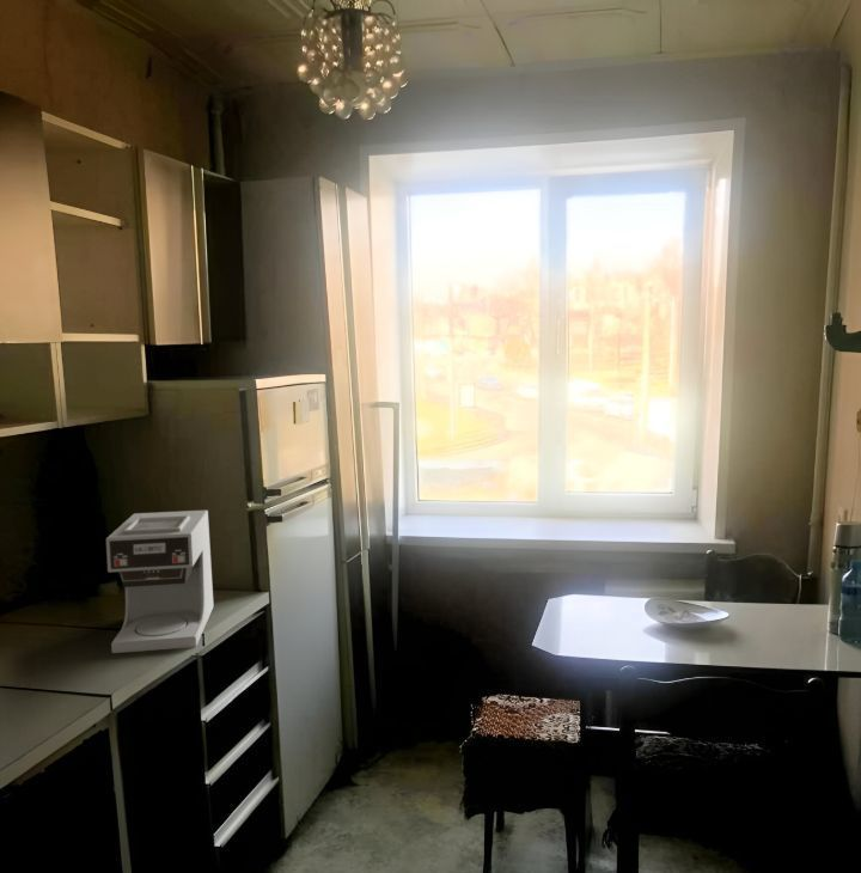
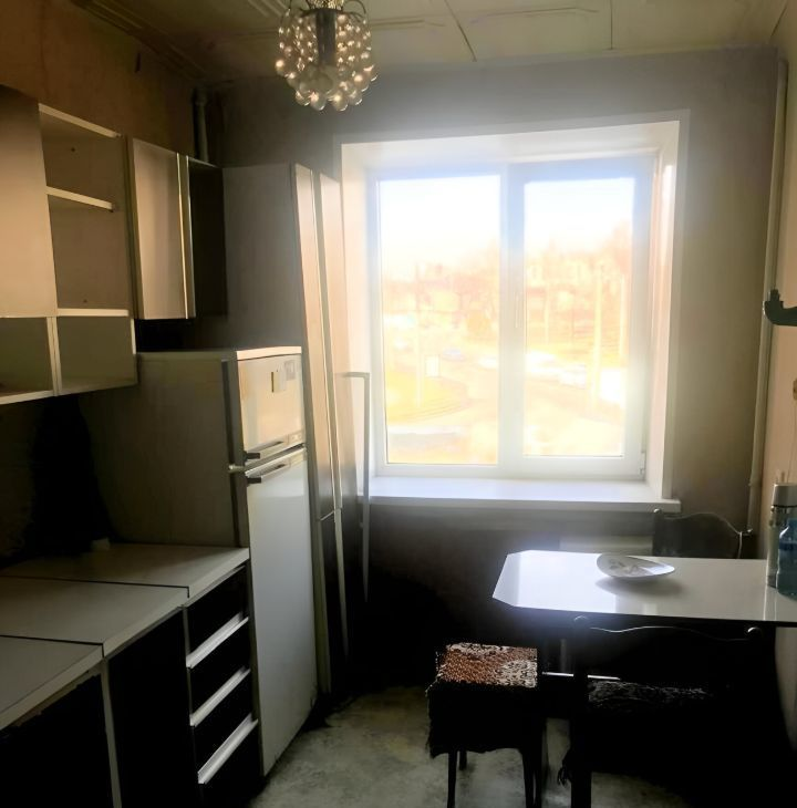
- coffee maker (163, 575)
